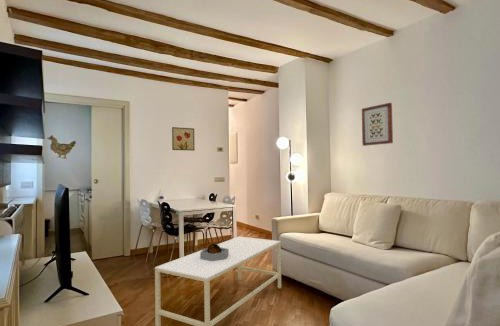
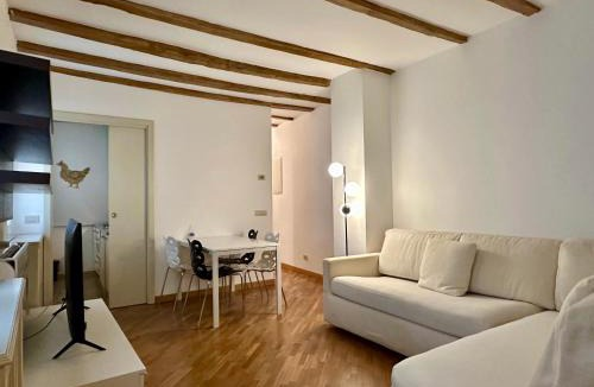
- coffee table (223, 273)
- wall art (376, 125)
- decorative bowl (214, 249)
- wall art (183, 139)
